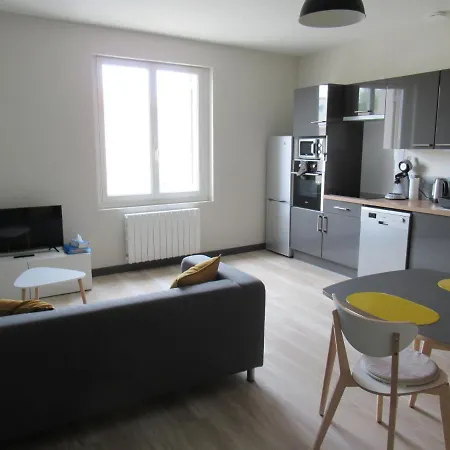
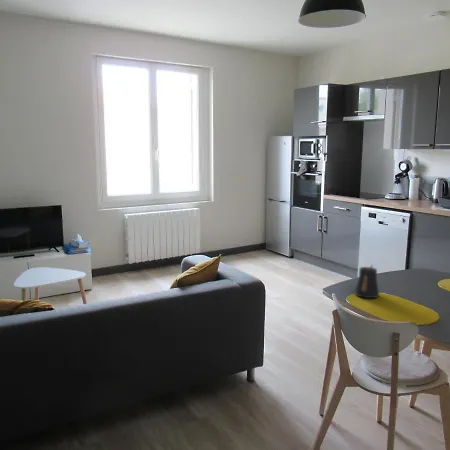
+ kettle (367, 282)
